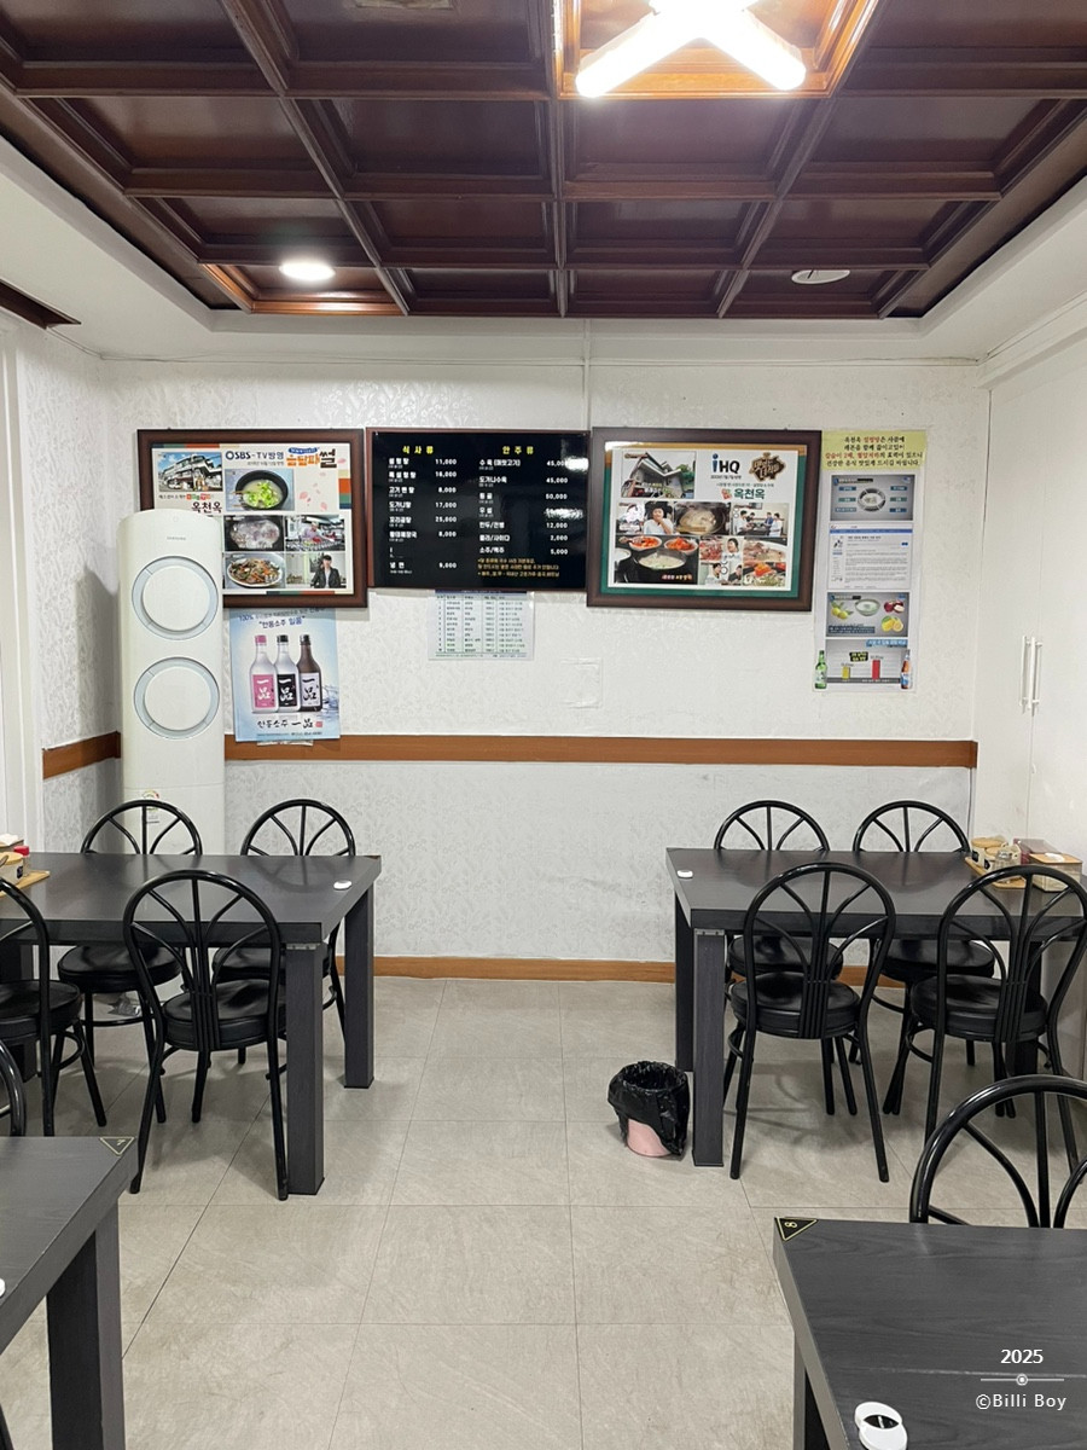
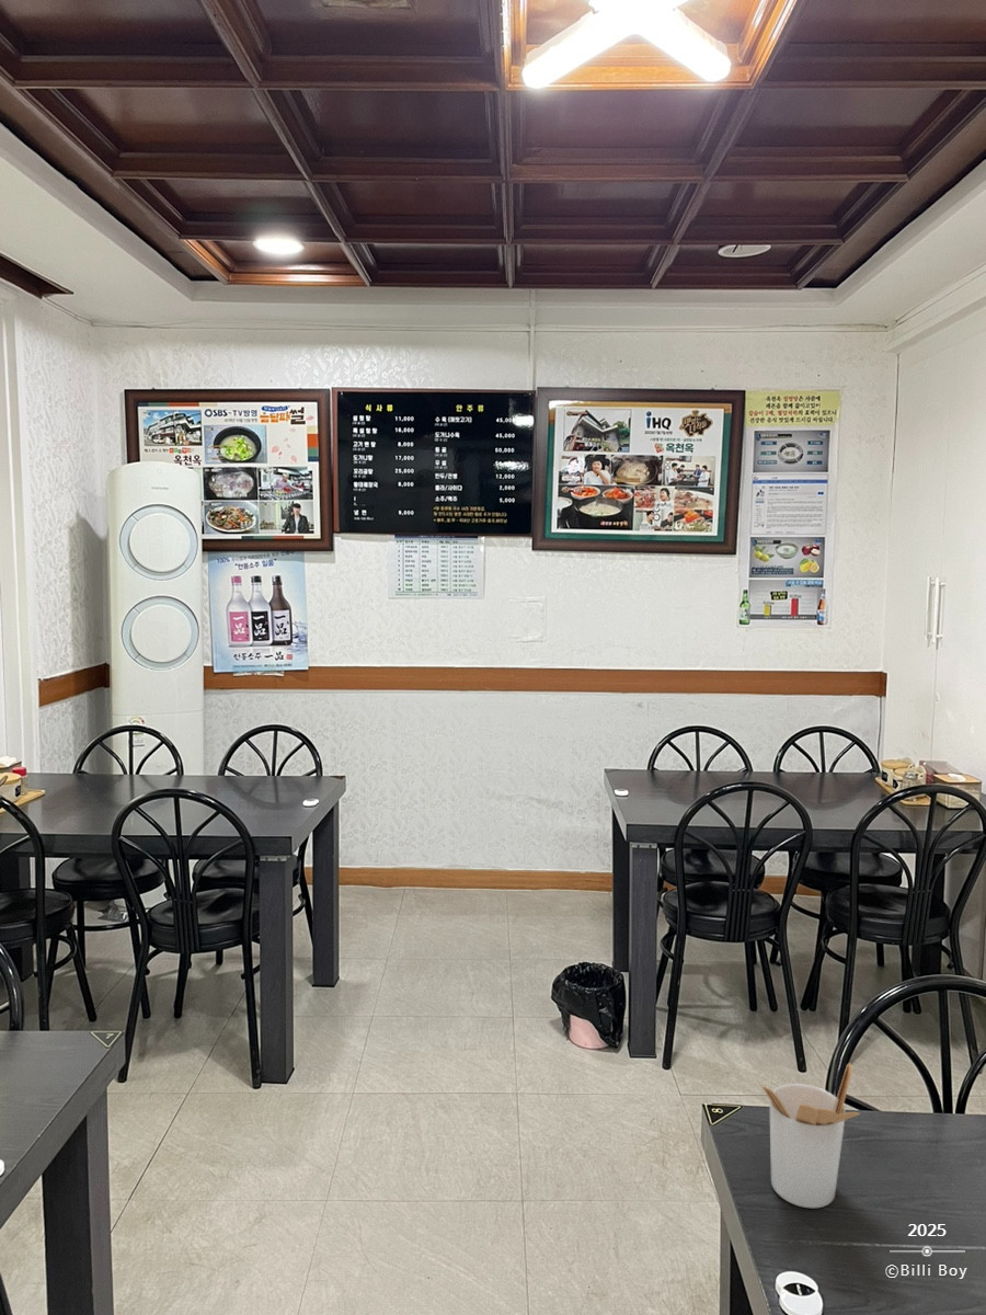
+ utensil holder (812, 1136)
